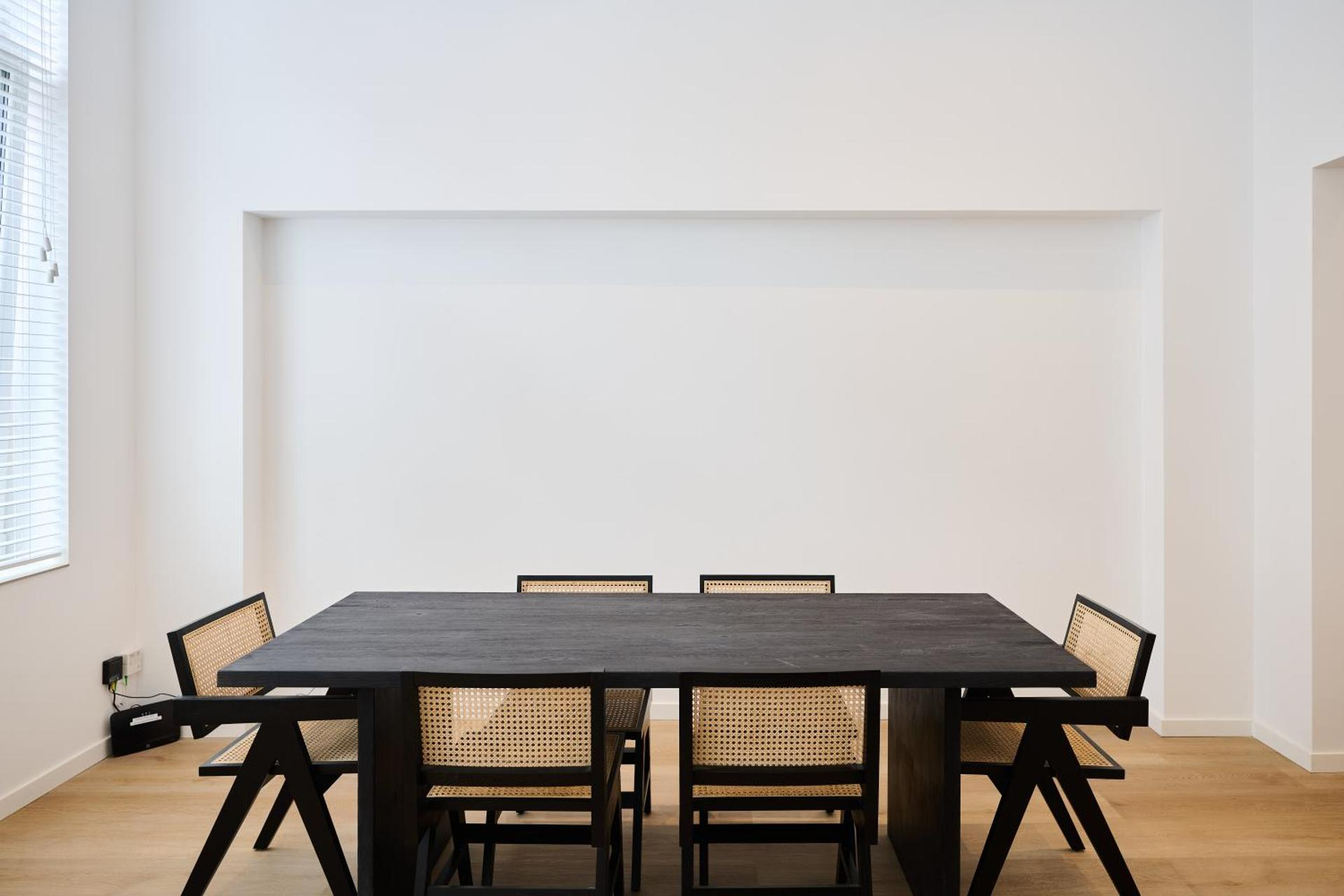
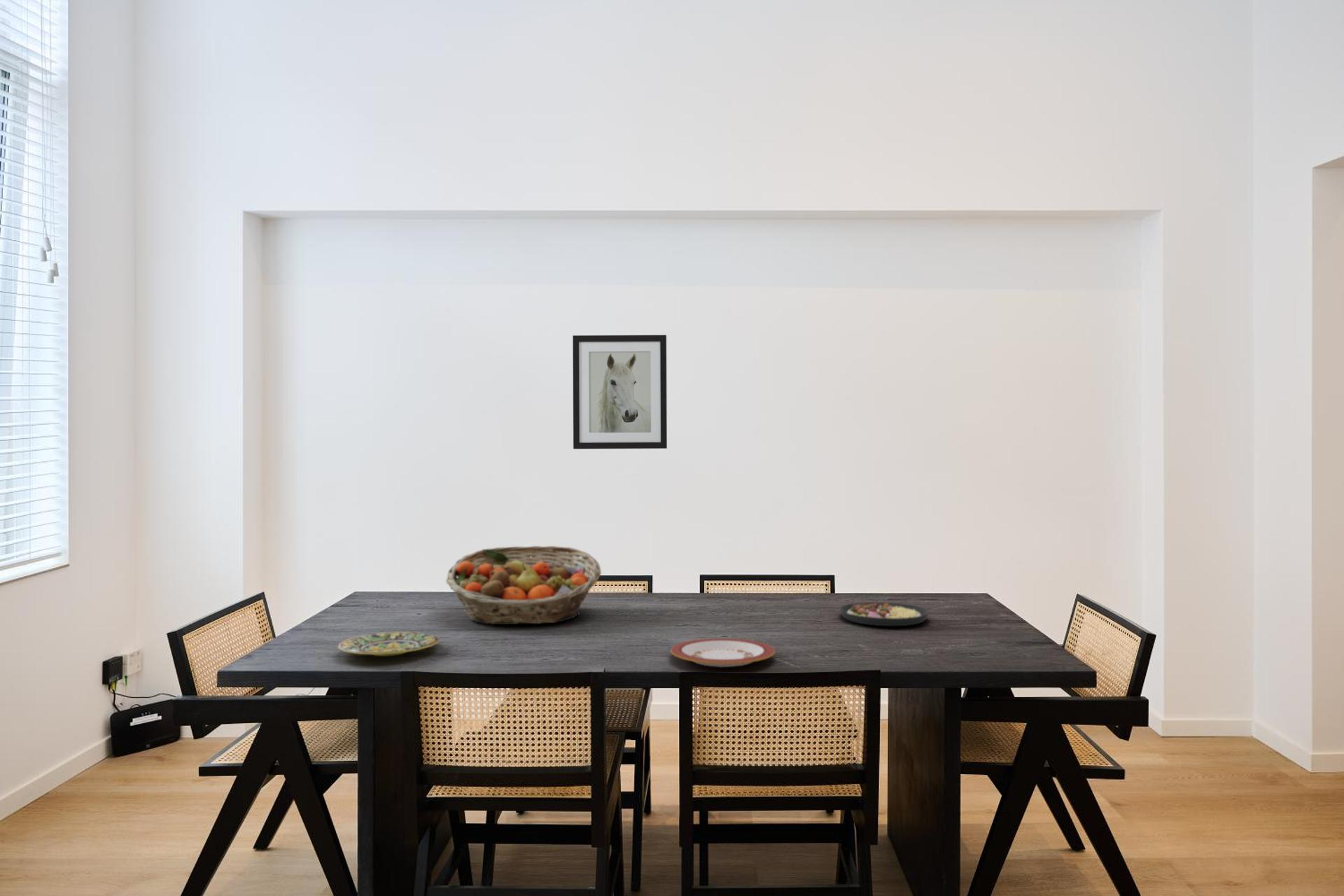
+ plate (883, 612)
+ plate (389, 647)
+ wall art (620, 392)
+ plate (722, 654)
+ fruit basket (524, 583)
